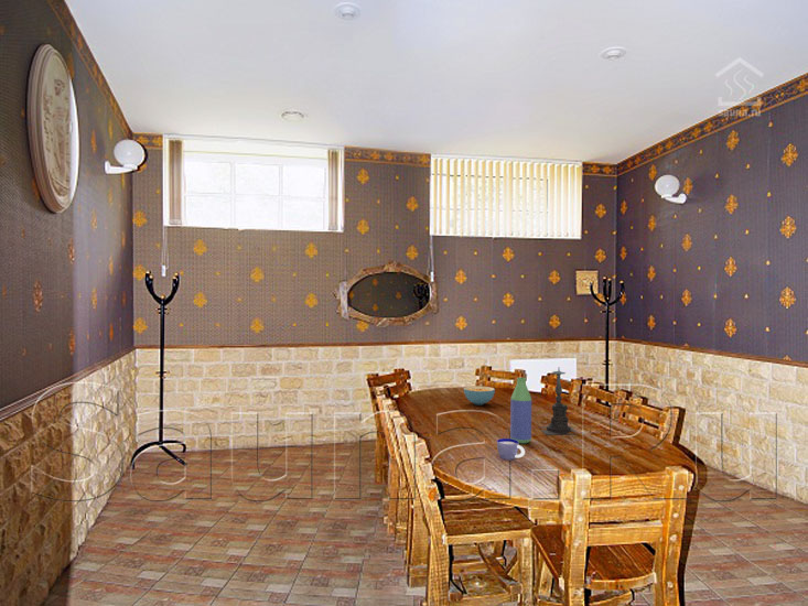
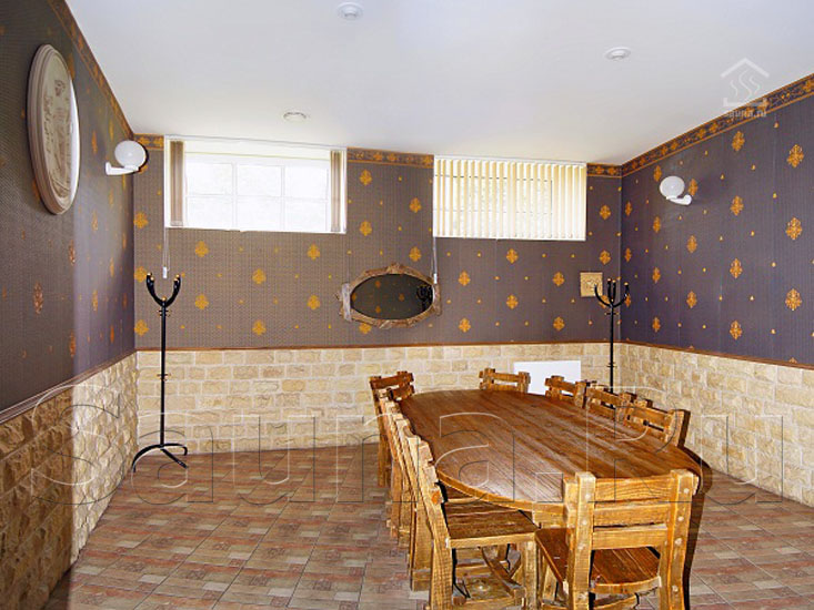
- cup (510, 450)
- candle holder (558, 396)
- bottle (520, 410)
- cereal bowl (478, 396)
